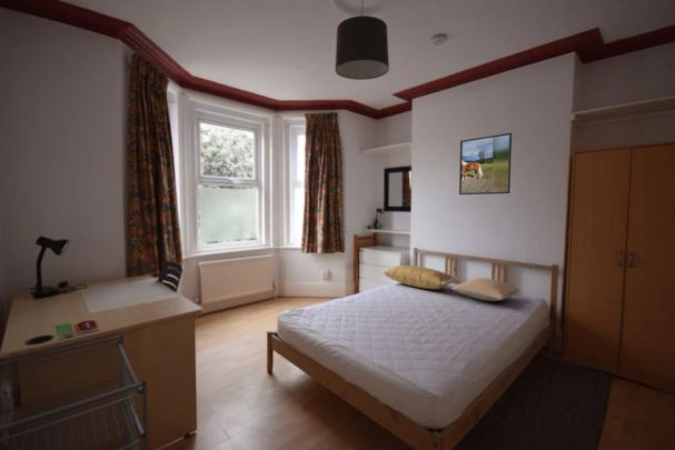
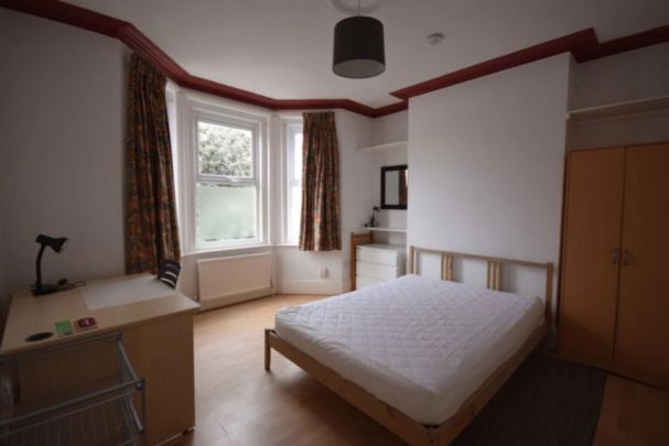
- pillow (485, 289)
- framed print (484, 166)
- pillow (418, 276)
